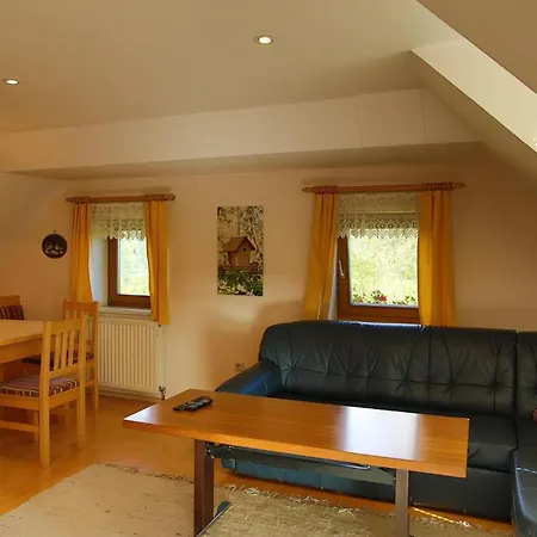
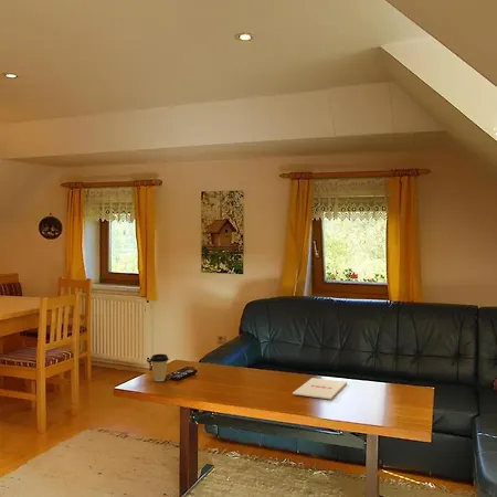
+ coffee cup (159, 368)
+ magazine (320, 388)
